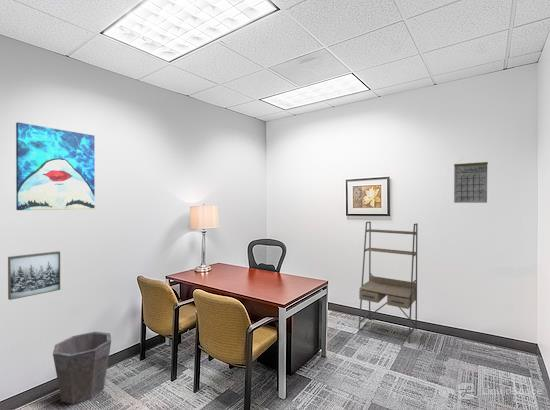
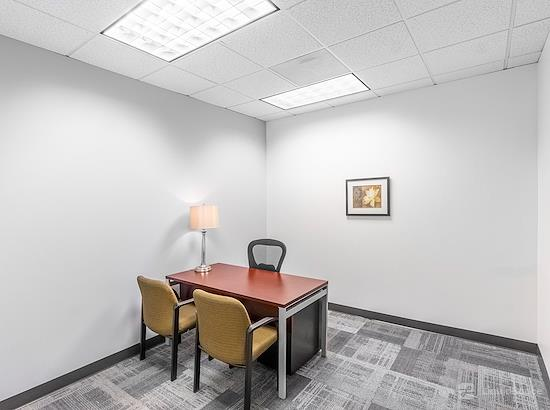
- wall art (58, 169)
- calendar (470, 178)
- shelving unit (387, 278)
- waste bin (83, 367)
- wall art (35, 274)
